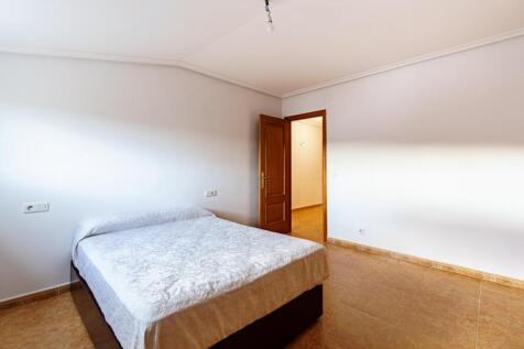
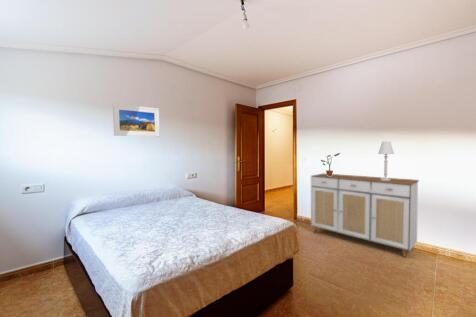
+ potted plant (330, 164)
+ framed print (137, 121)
+ sideboard (358, 209)
+ table lamp (385, 160)
